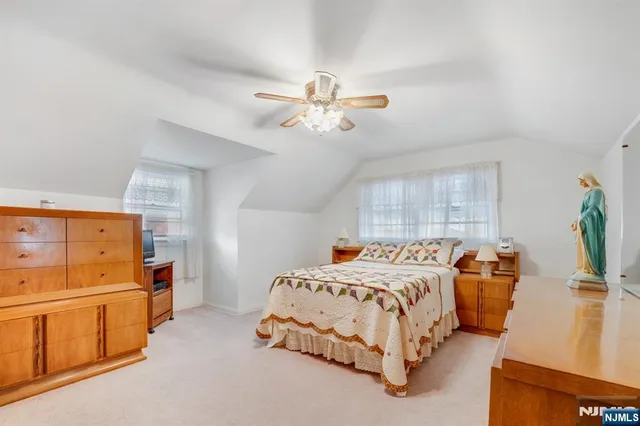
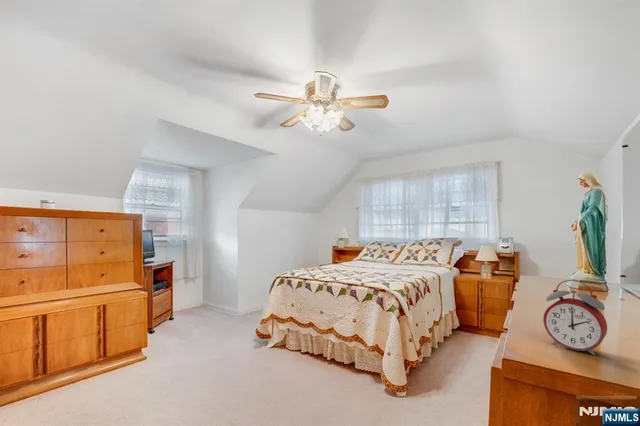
+ alarm clock (574, 313)
